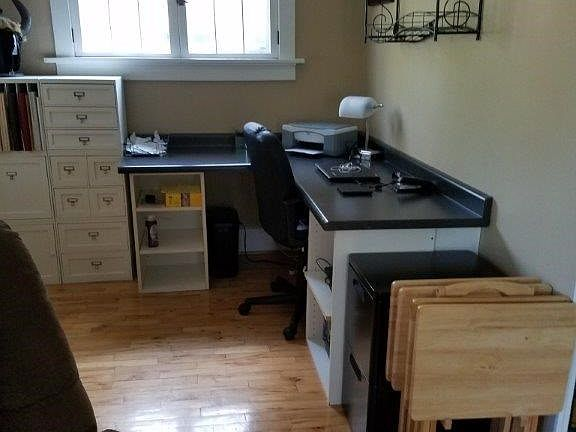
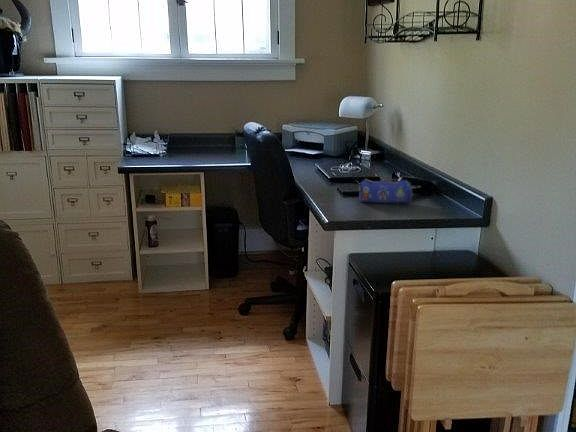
+ pencil case (385, 190)
